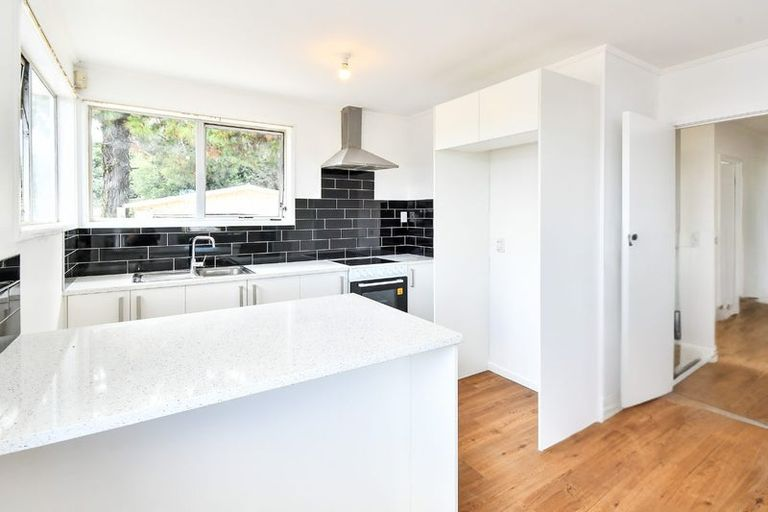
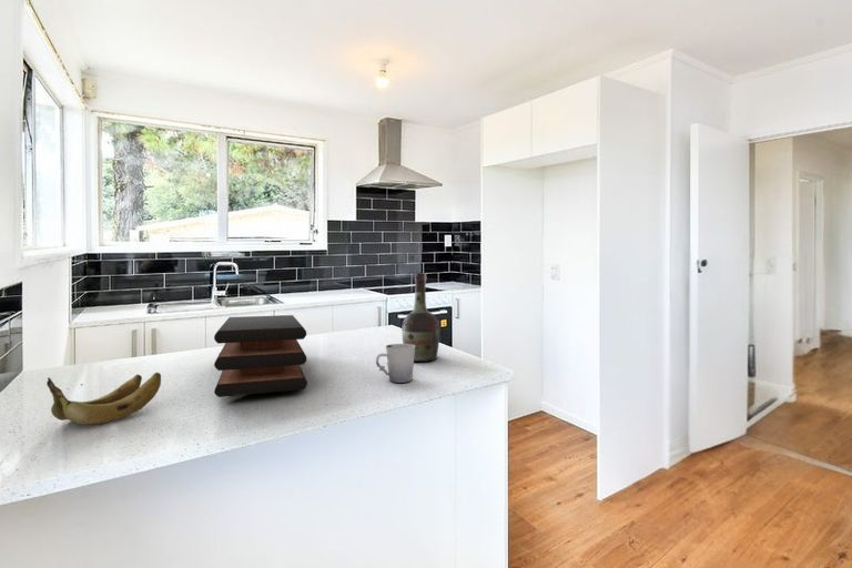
+ cup (395, 363)
+ cutting board (262, 348)
+ banana (111, 393)
+ cognac bottle (420, 315)
